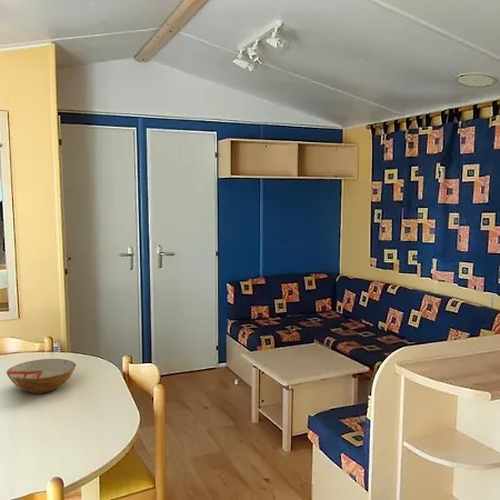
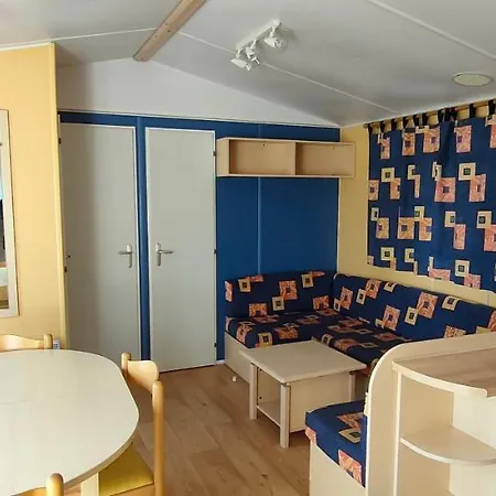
- bowl (42, 378)
